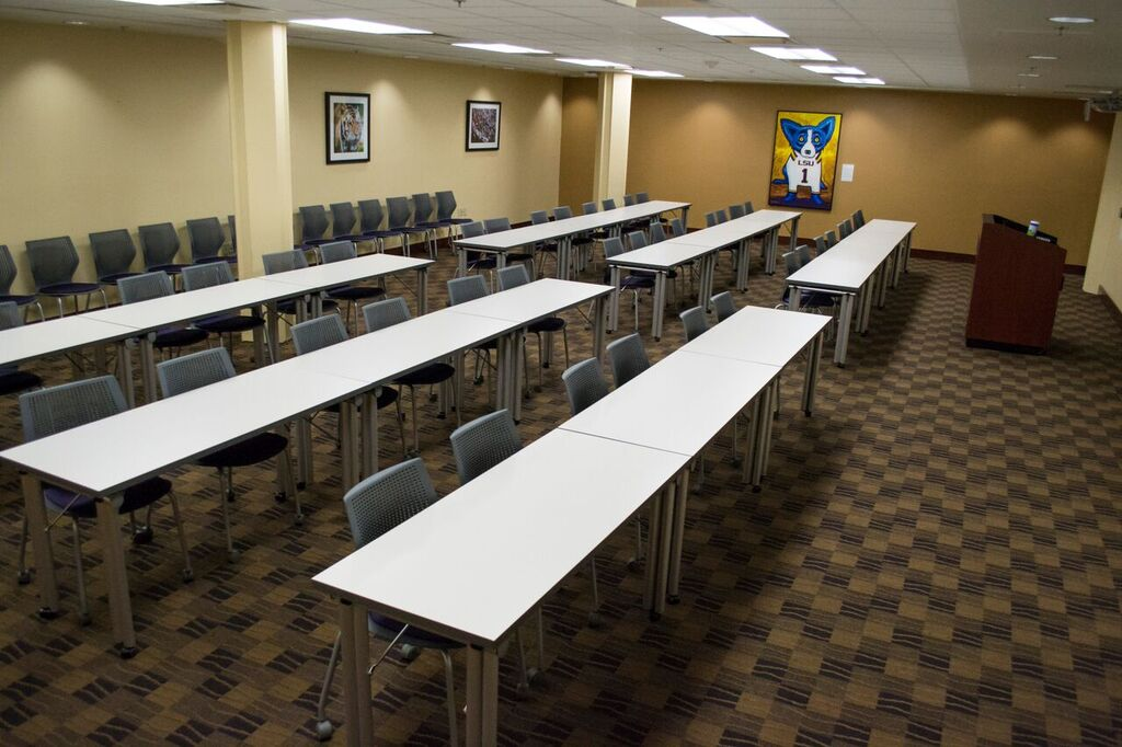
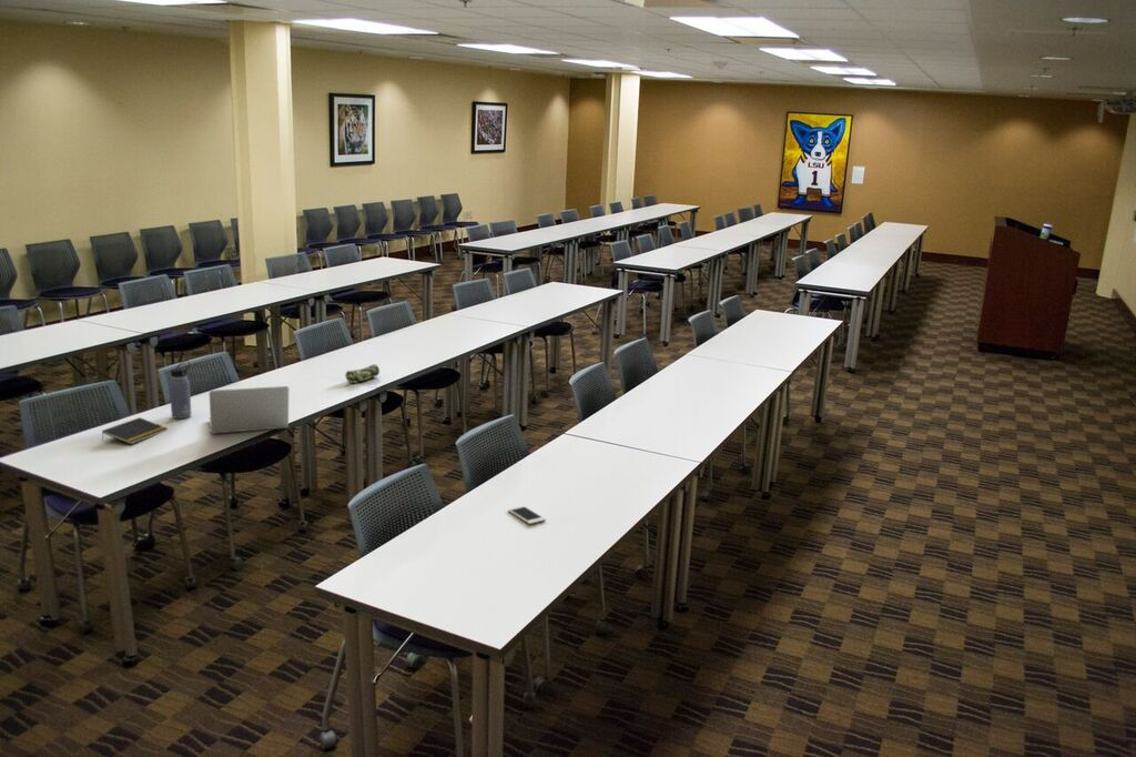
+ cell phone (526, 514)
+ water bottle (180, 388)
+ notepad (135, 430)
+ pencil case (362, 374)
+ laptop (247, 403)
